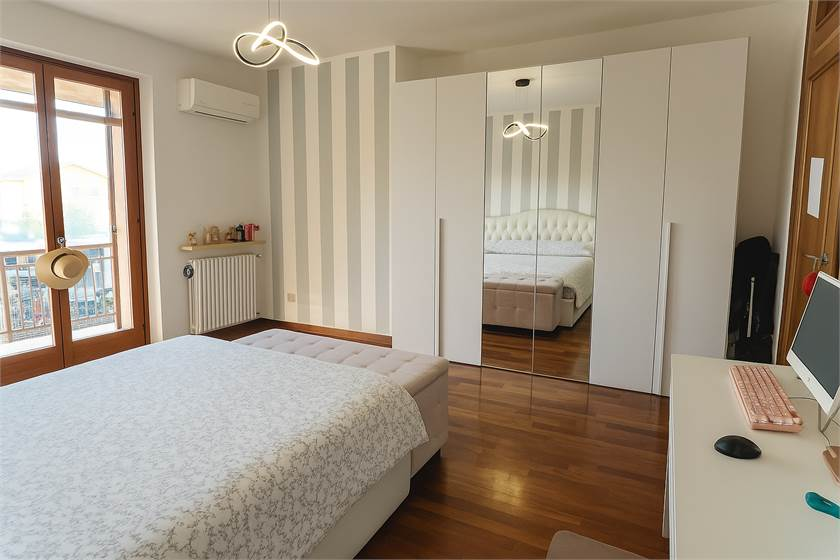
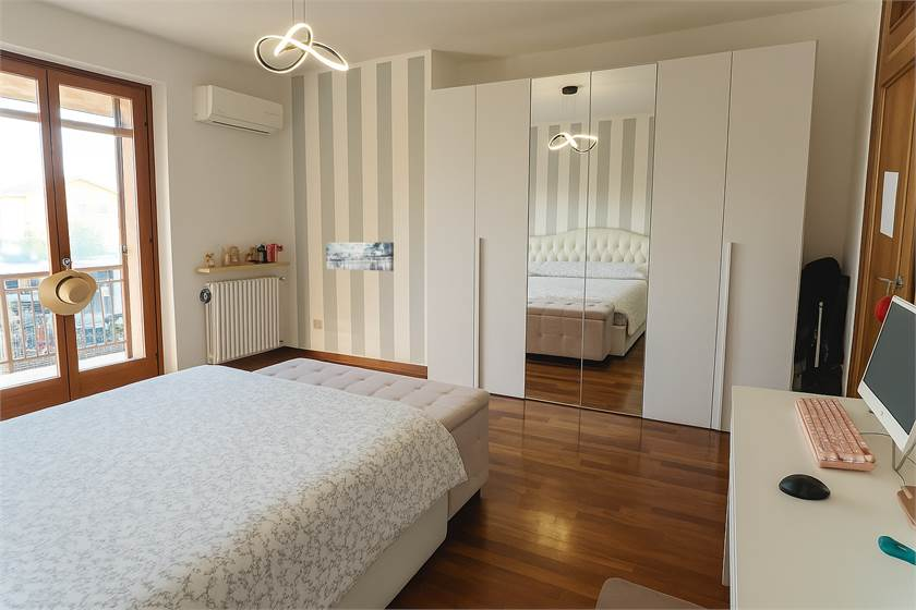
+ wall art (359, 256)
